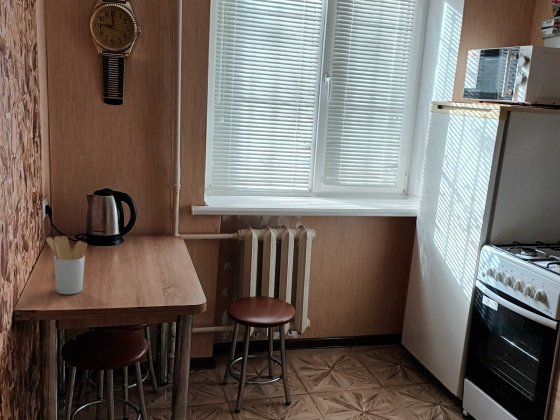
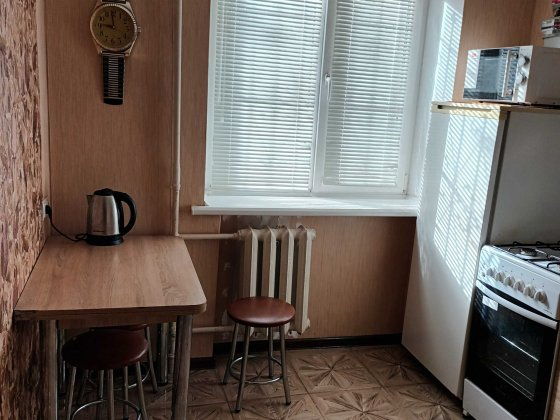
- utensil holder (65, 263)
